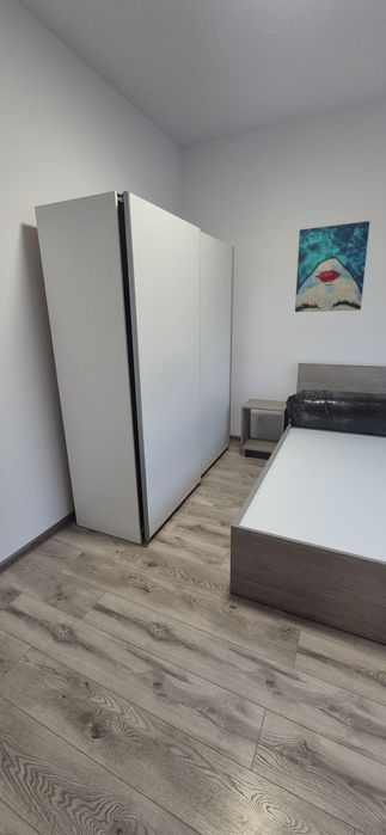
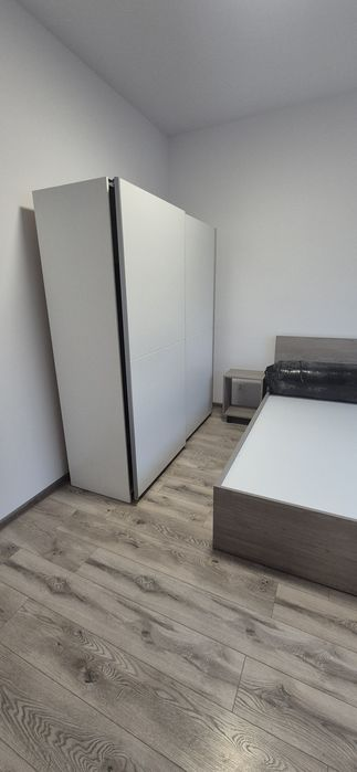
- wall art (330, 269)
